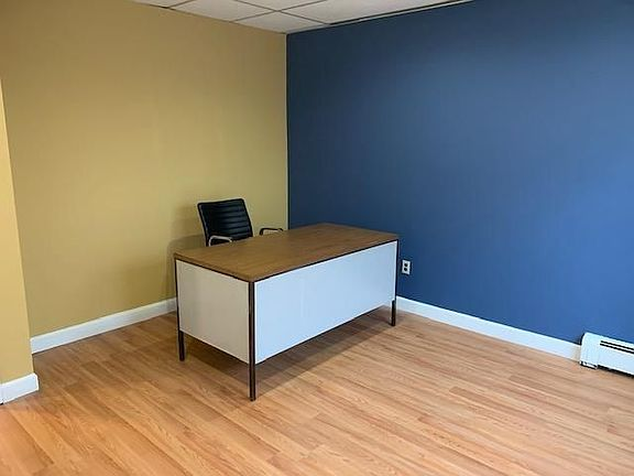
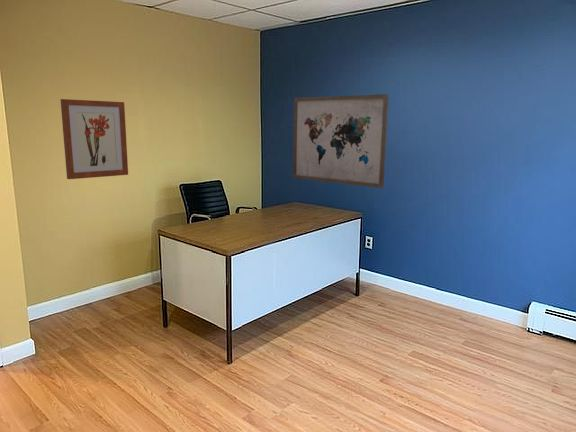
+ wall art (96, 139)
+ wall art (336, 140)
